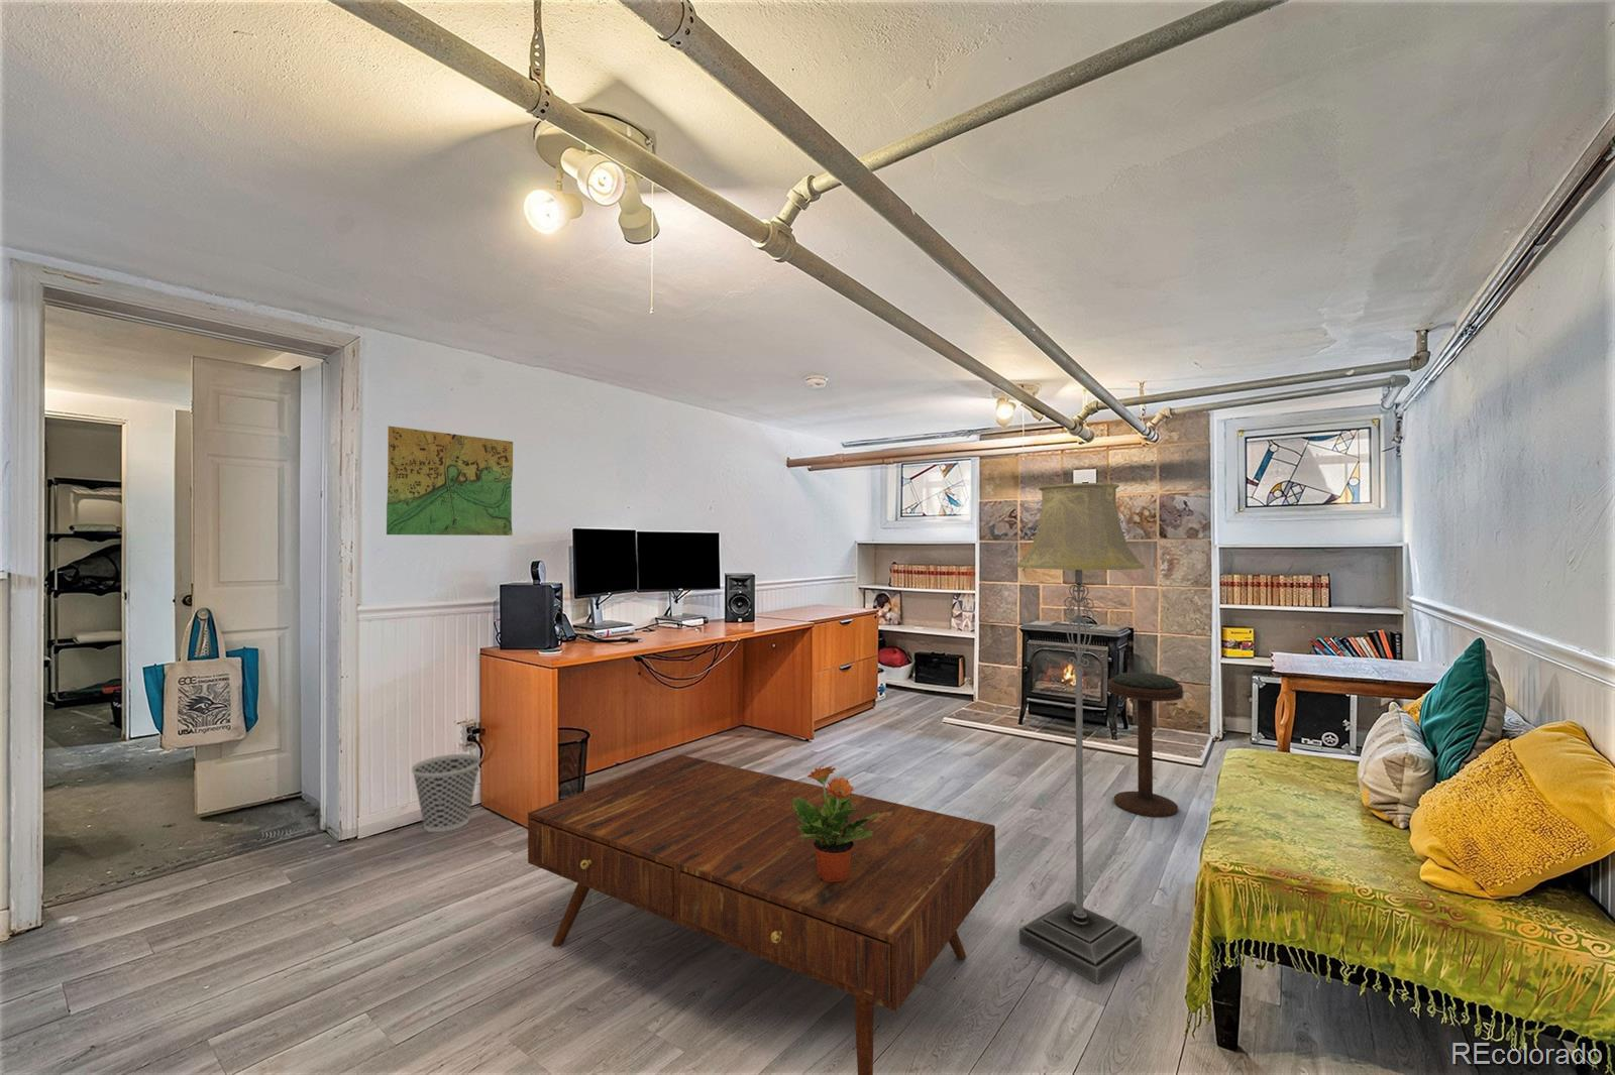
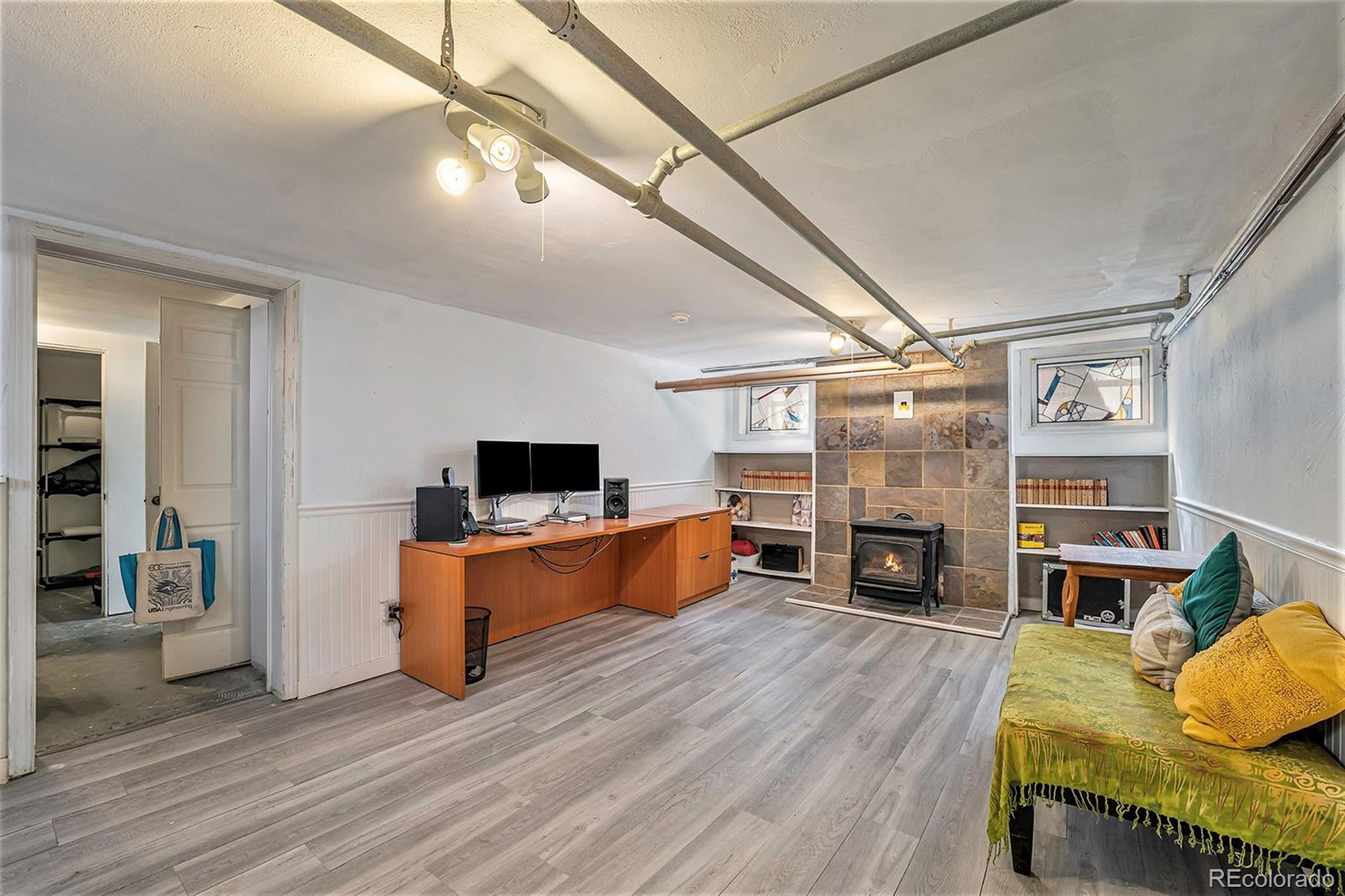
- map (454, 484)
- bar stool (1144, 739)
- wastebasket (447, 793)
- floor lamp (1078, 716)
- coffee table (752, 887)
- potted plant (832, 823)
